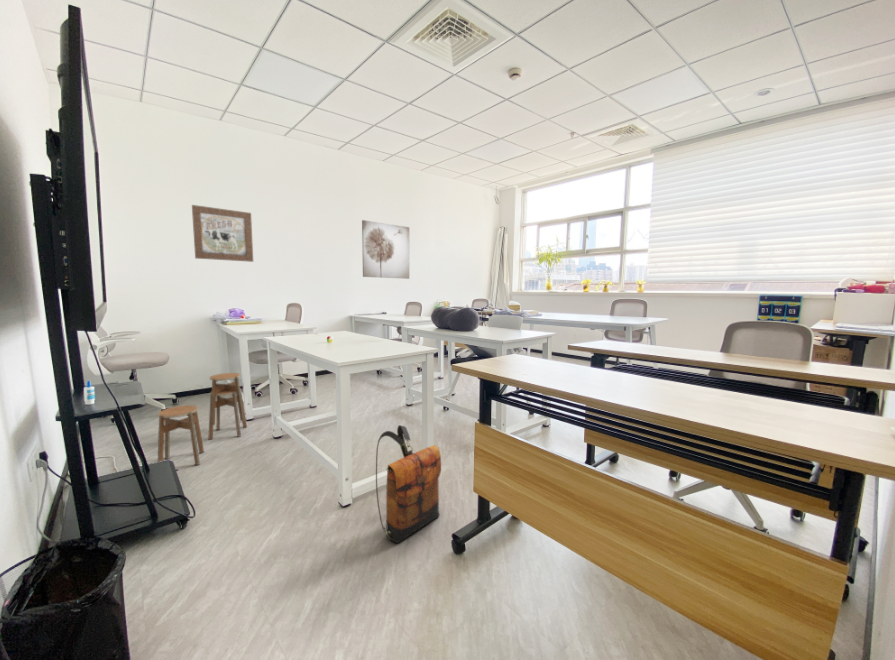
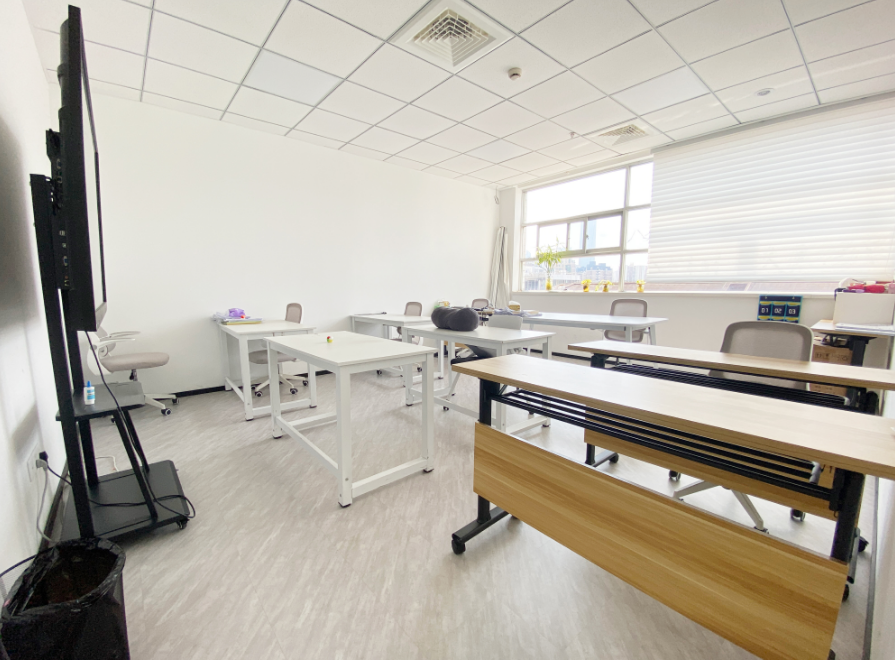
- stool (209, 415)
- backpack (404, 475)
- wall art (387, 251)
- wall art (224, 234)
